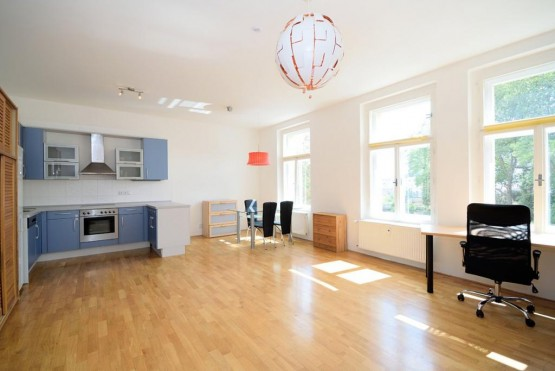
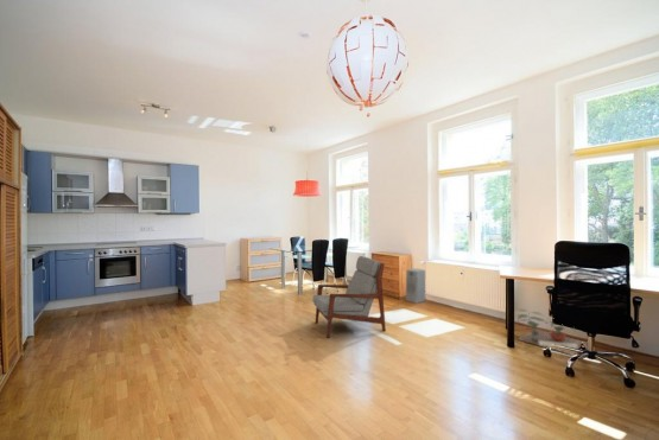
+ potted plant (551, 325)
+ armchair (347, 292)
+ air purifier (416, 285)
